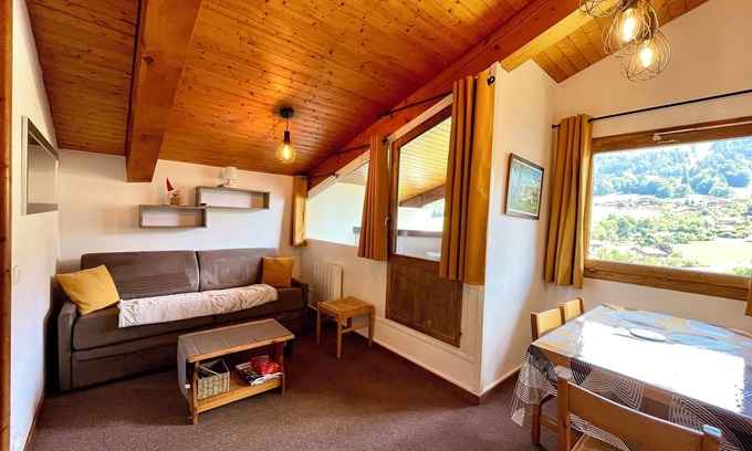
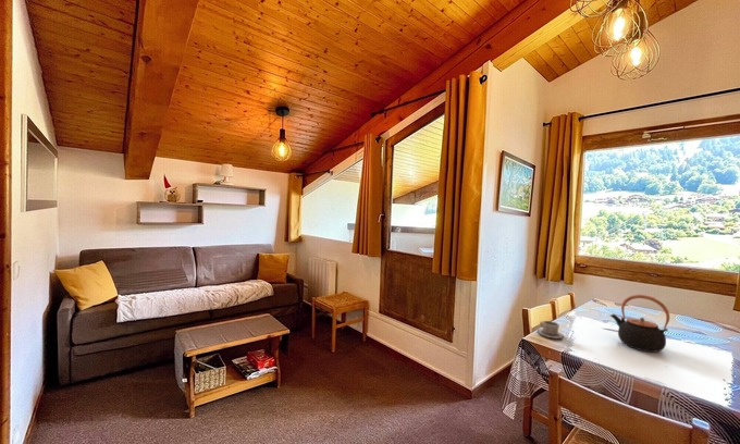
+ cup (550, 329)
+ teapot (638, 319)
